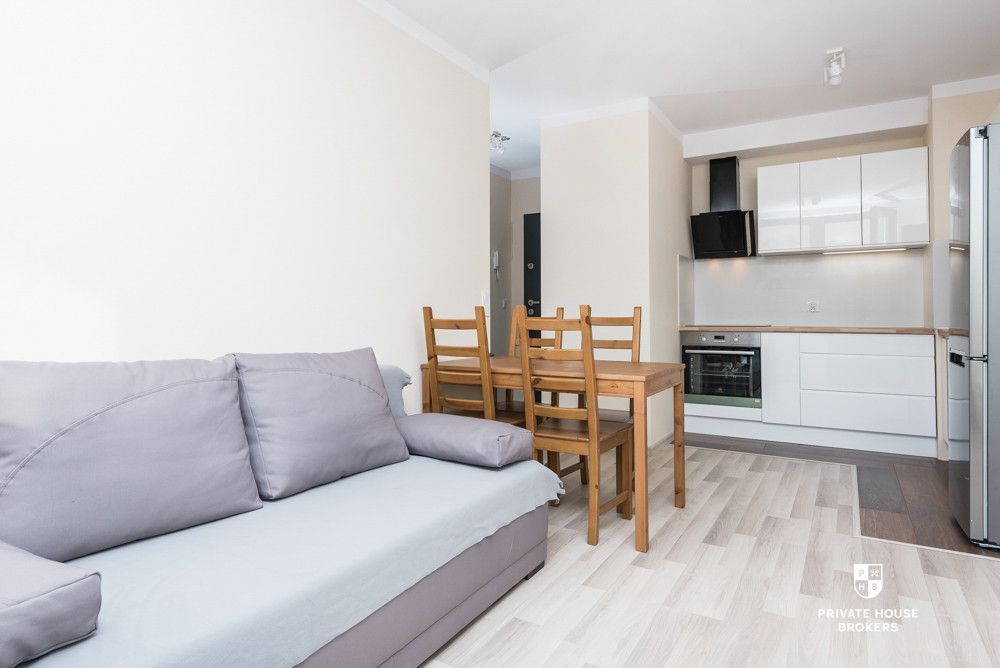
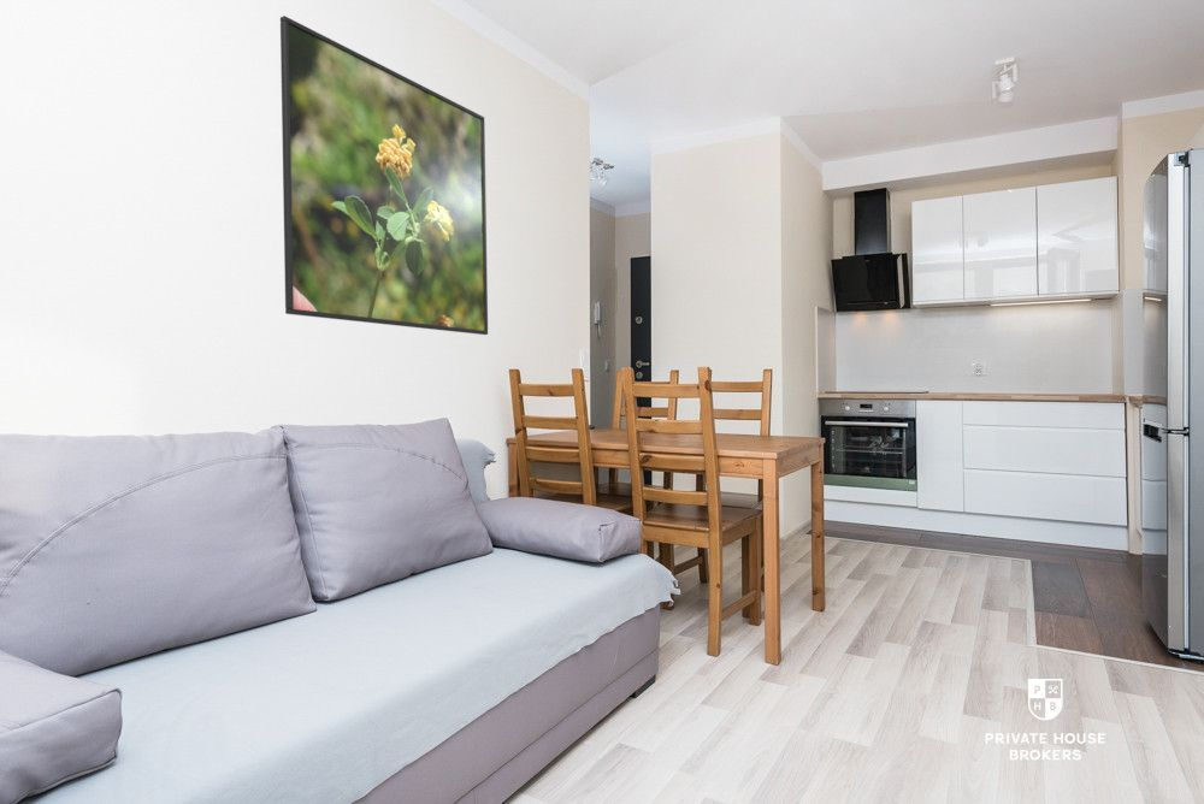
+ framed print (400, 200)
